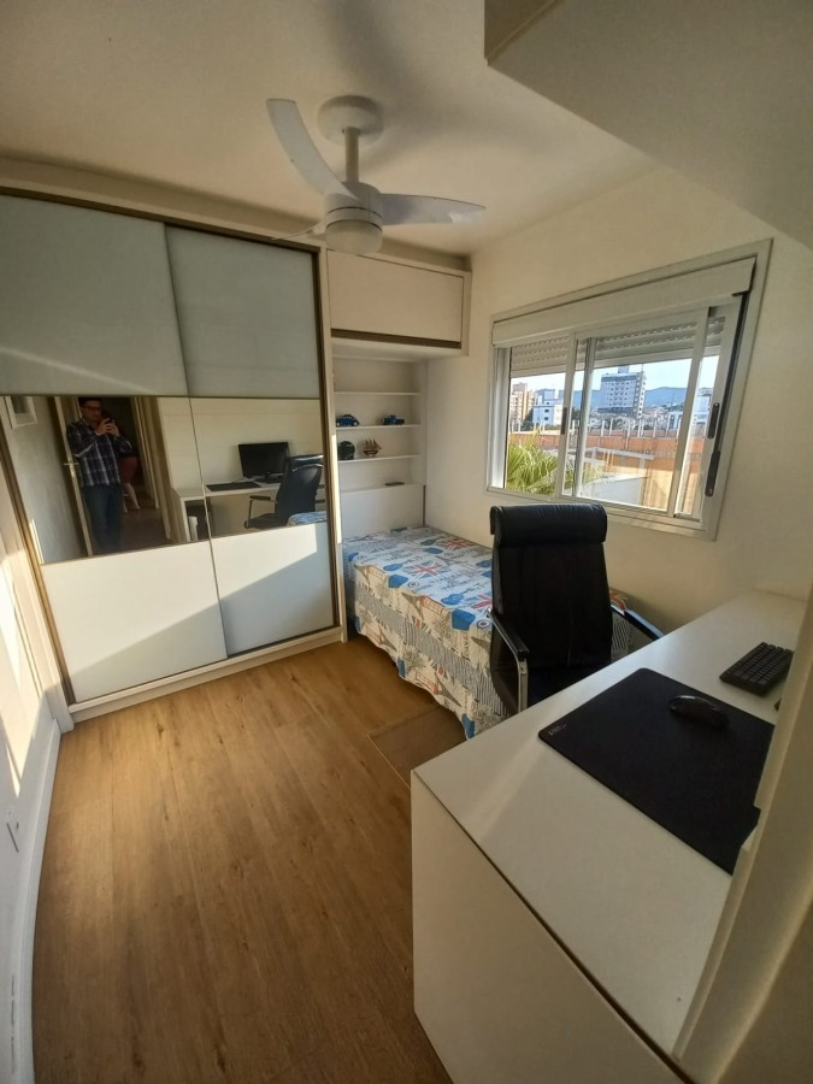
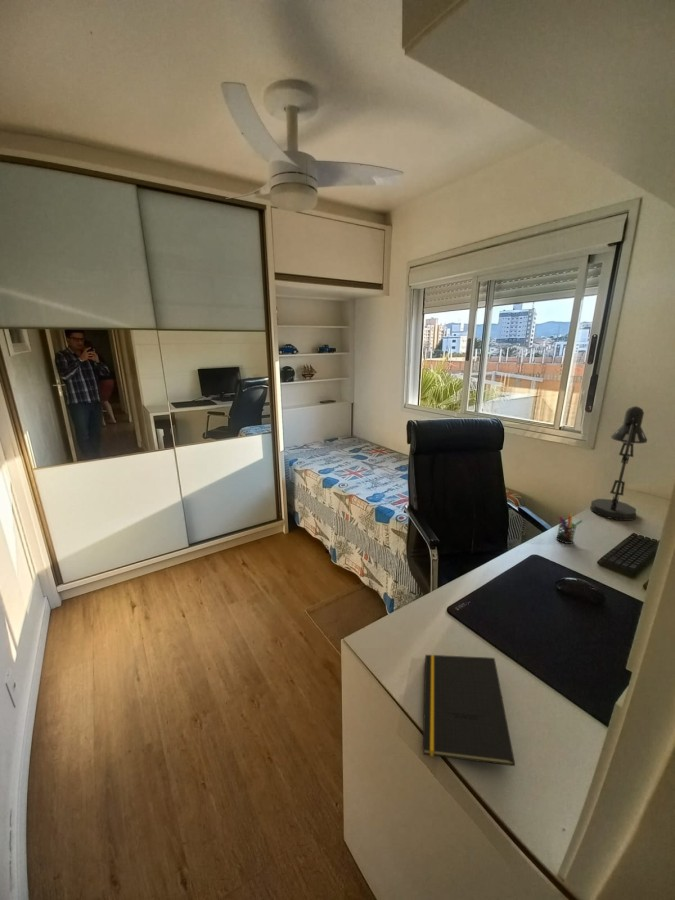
+ pen holder (569, 527)
+ desk lamp (623, 461)
+ notepad (462, 701)
